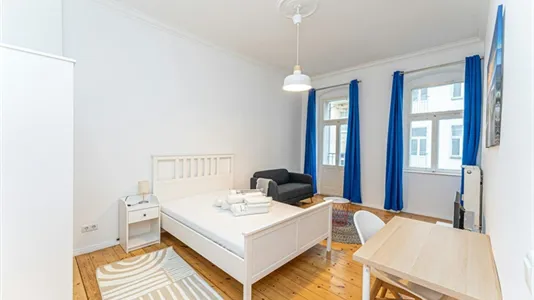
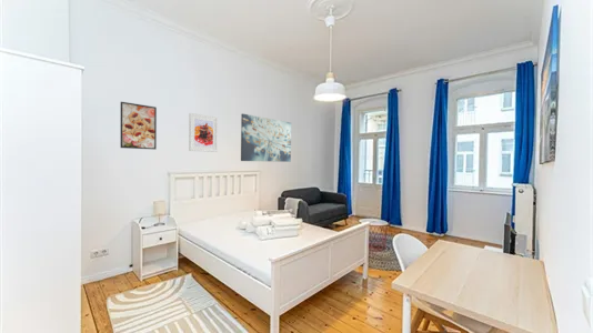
+ wall art (268, 140)
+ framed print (203, 133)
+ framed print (139, 127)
